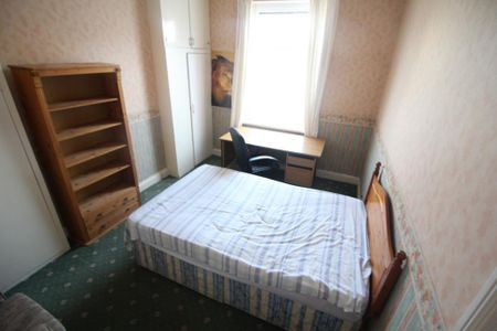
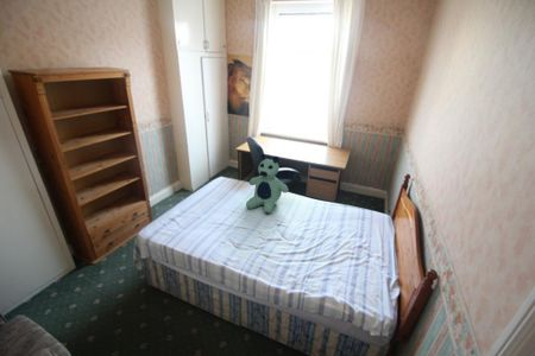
+ bear (265, 182)
